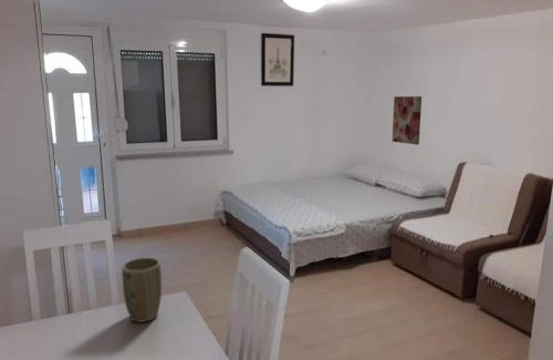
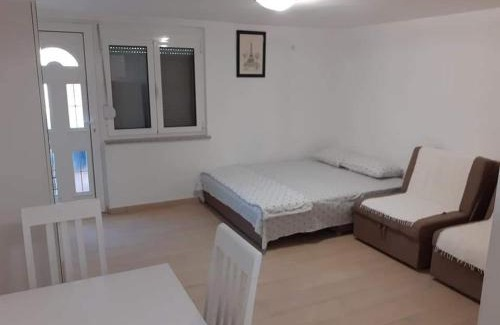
- plant pot (143, 289)
- wall art (406, 120)
